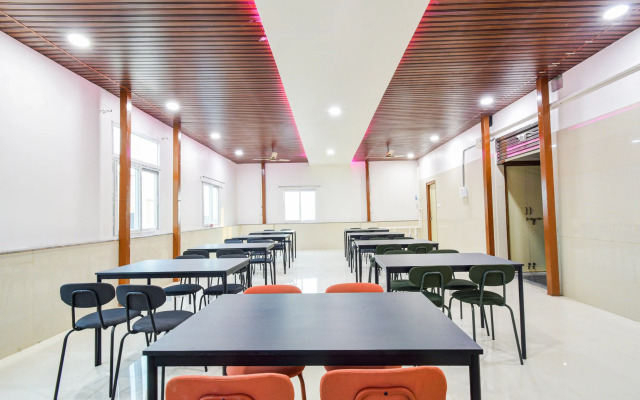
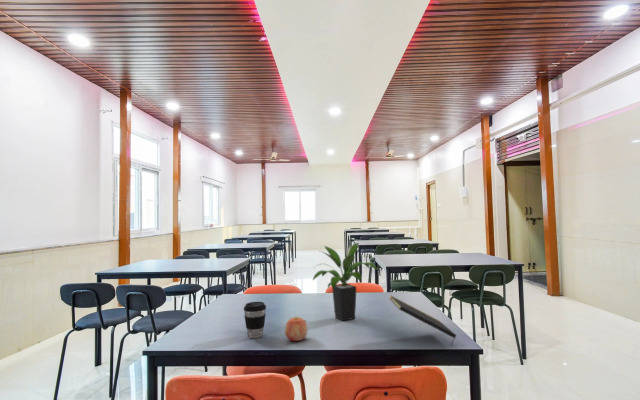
+ apple (296, 328)
+ notepad (420, 319)
+ potted plant (344, 281)
+ coffee cup (255, 319)
